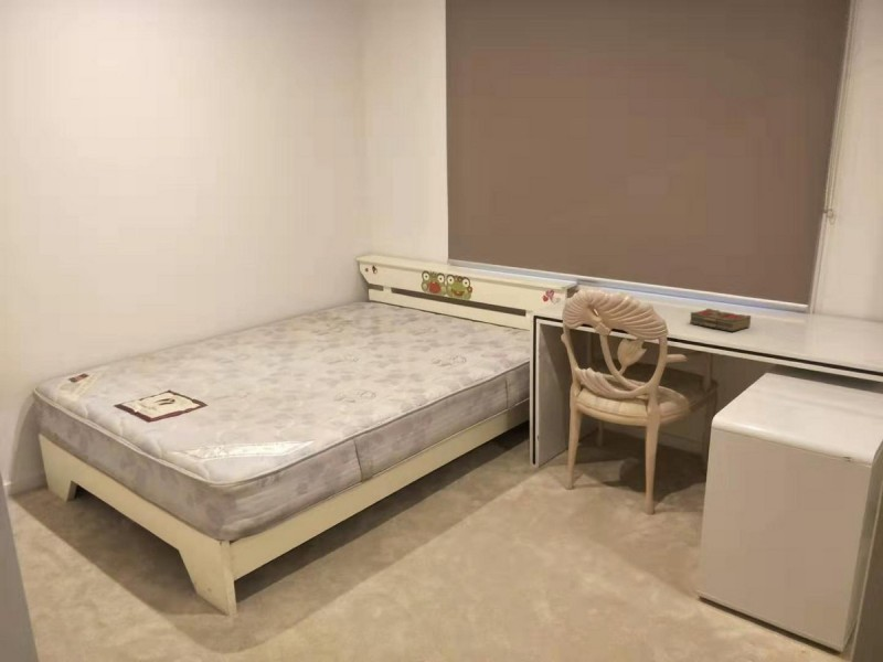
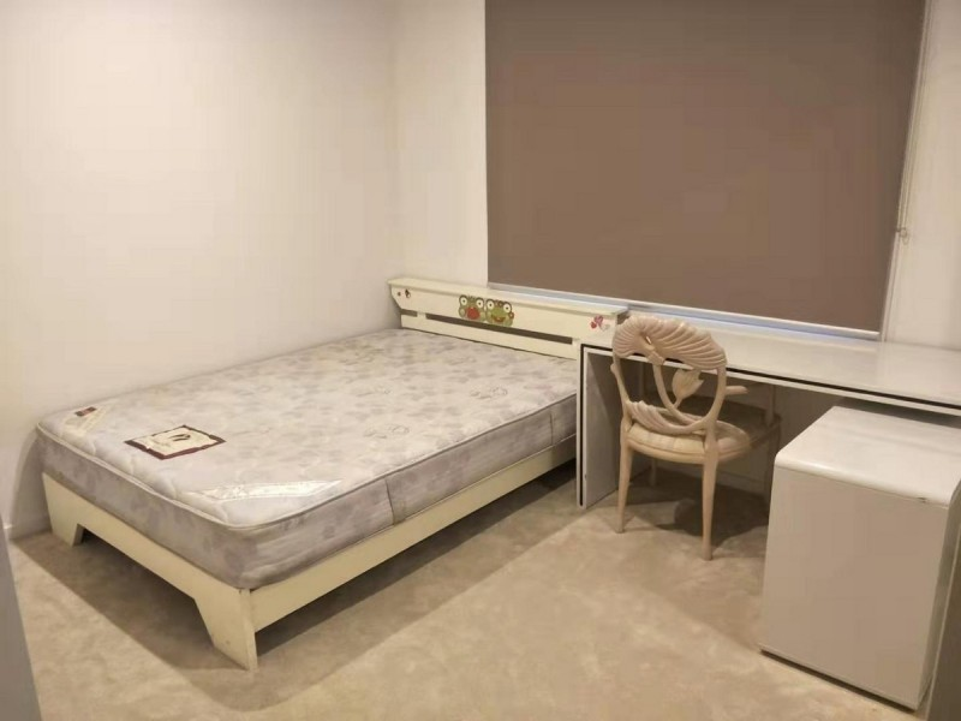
- book (720, 319)
